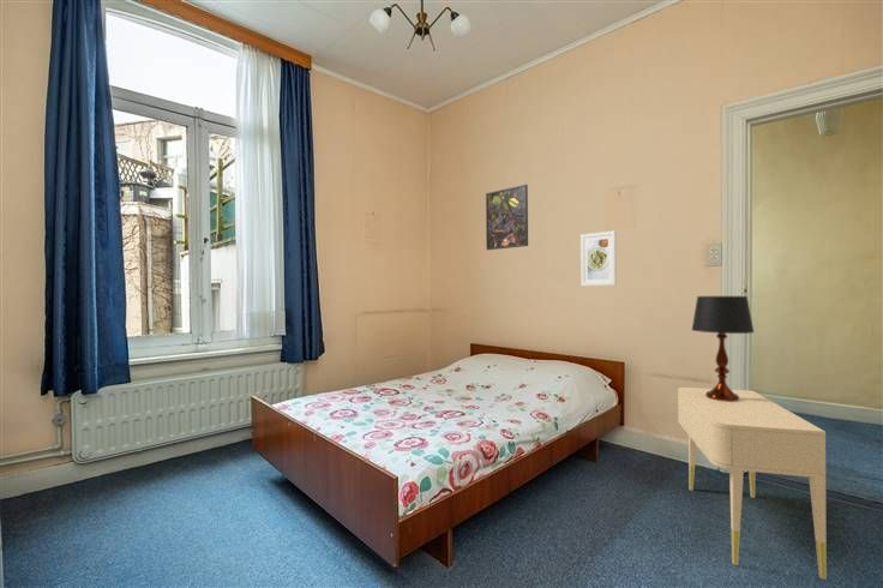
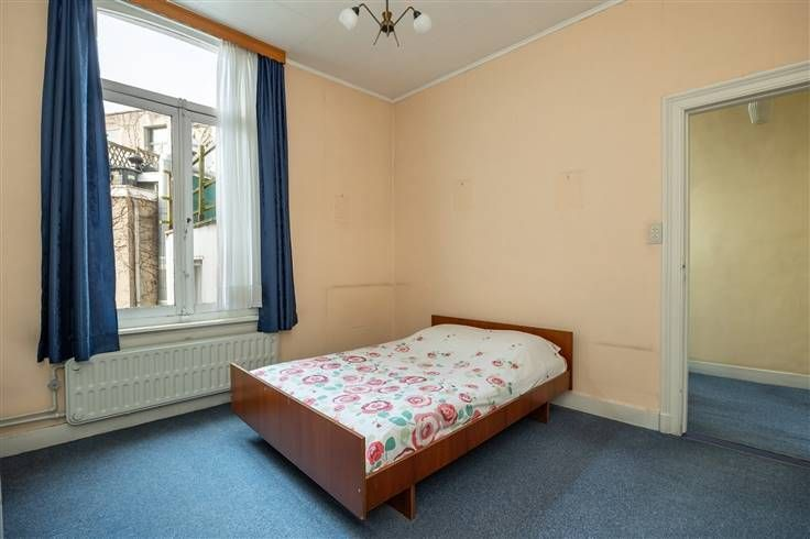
- table lamp (721, 347)
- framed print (505, 218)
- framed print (597, 259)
- nightstand (737, 464)
